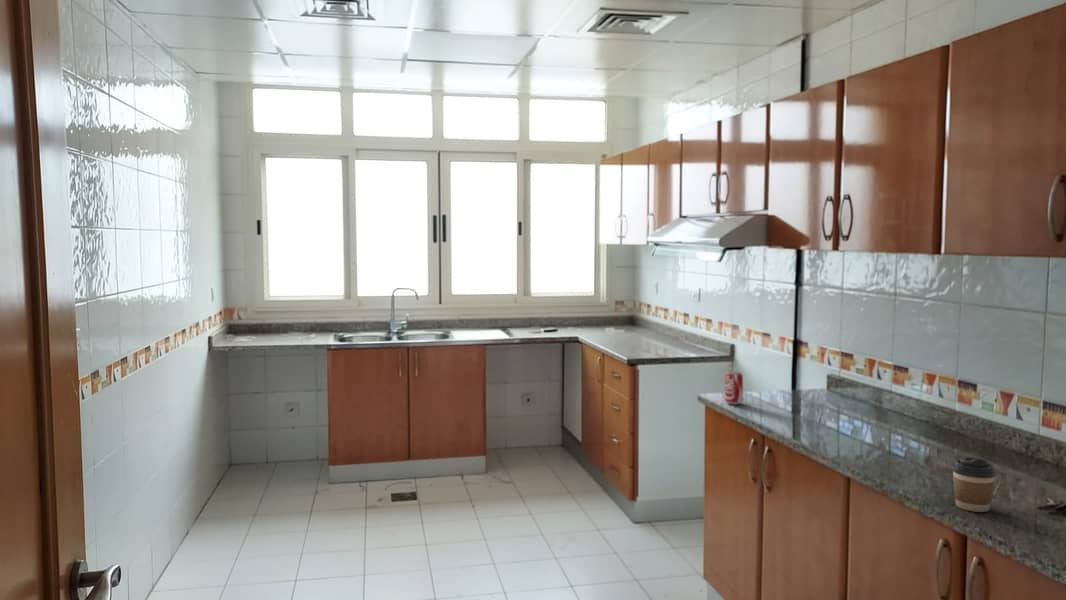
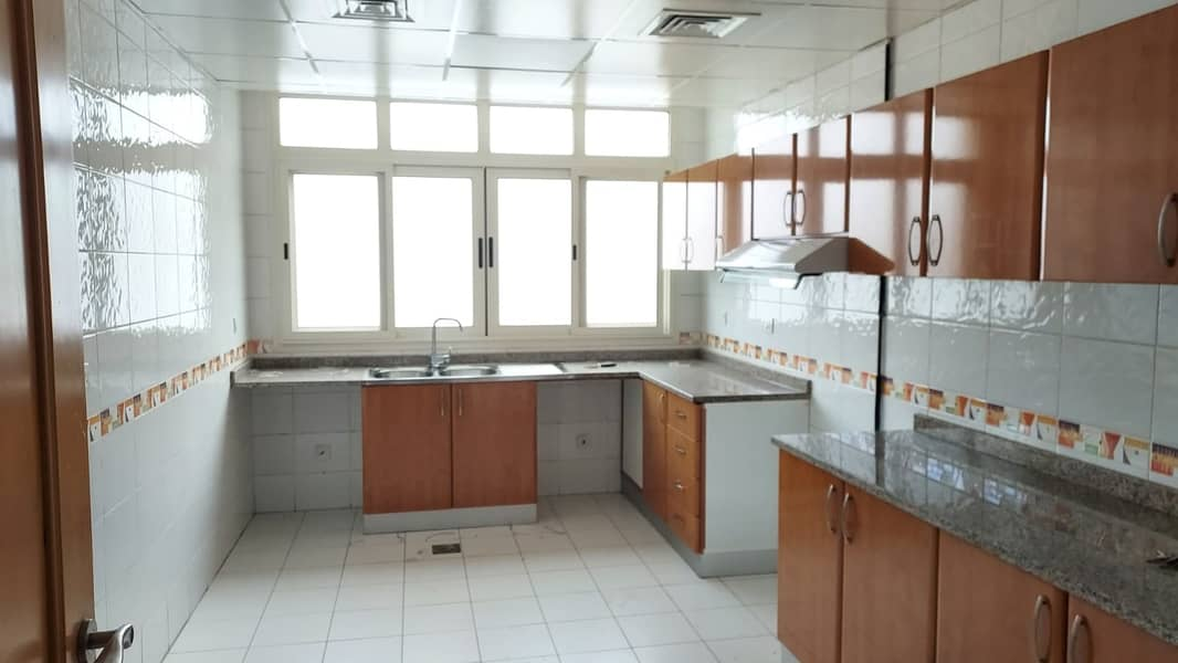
- beverage can (733, 387)
- coffee cup (973, 481)
